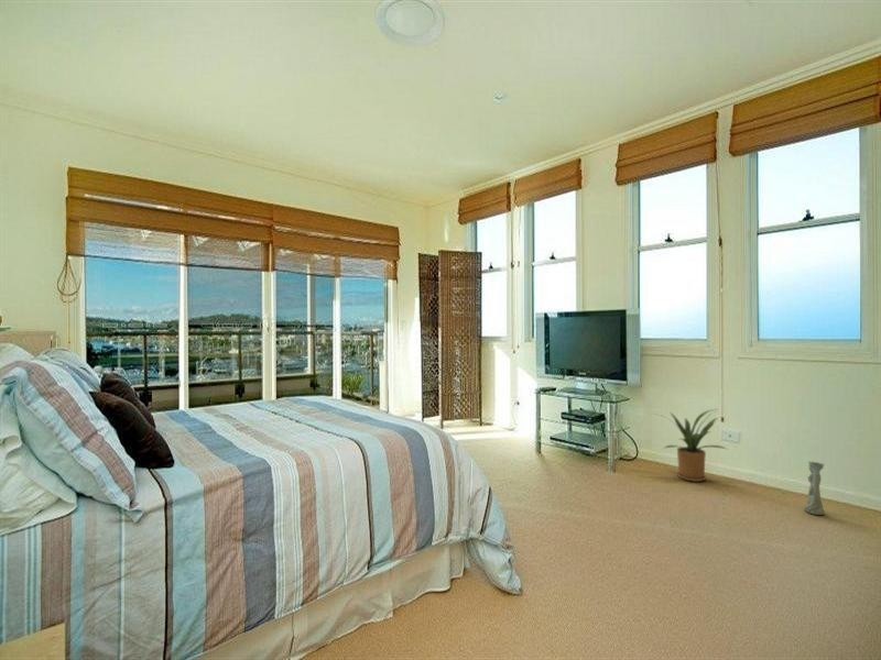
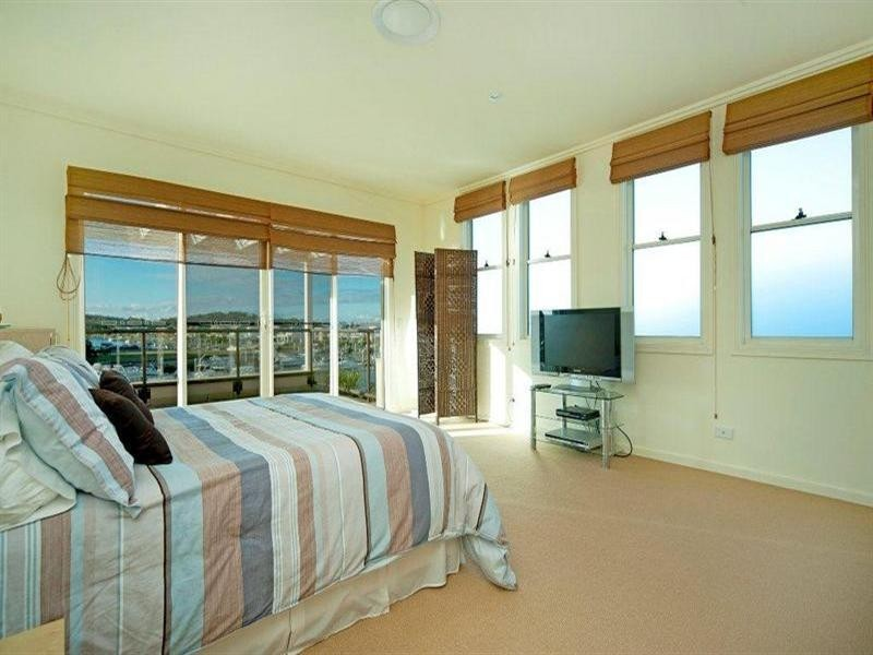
- house plant (690, 441)
- vase (814, 487)
